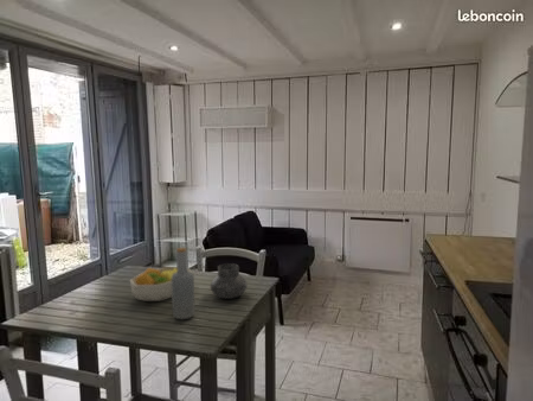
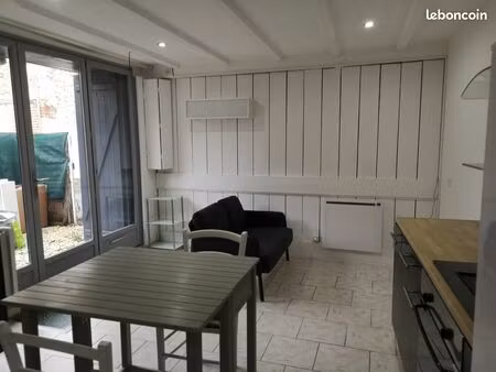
- vase (229, 280)
- fruit bowl (161, 280)
- bottle (182, 282)
